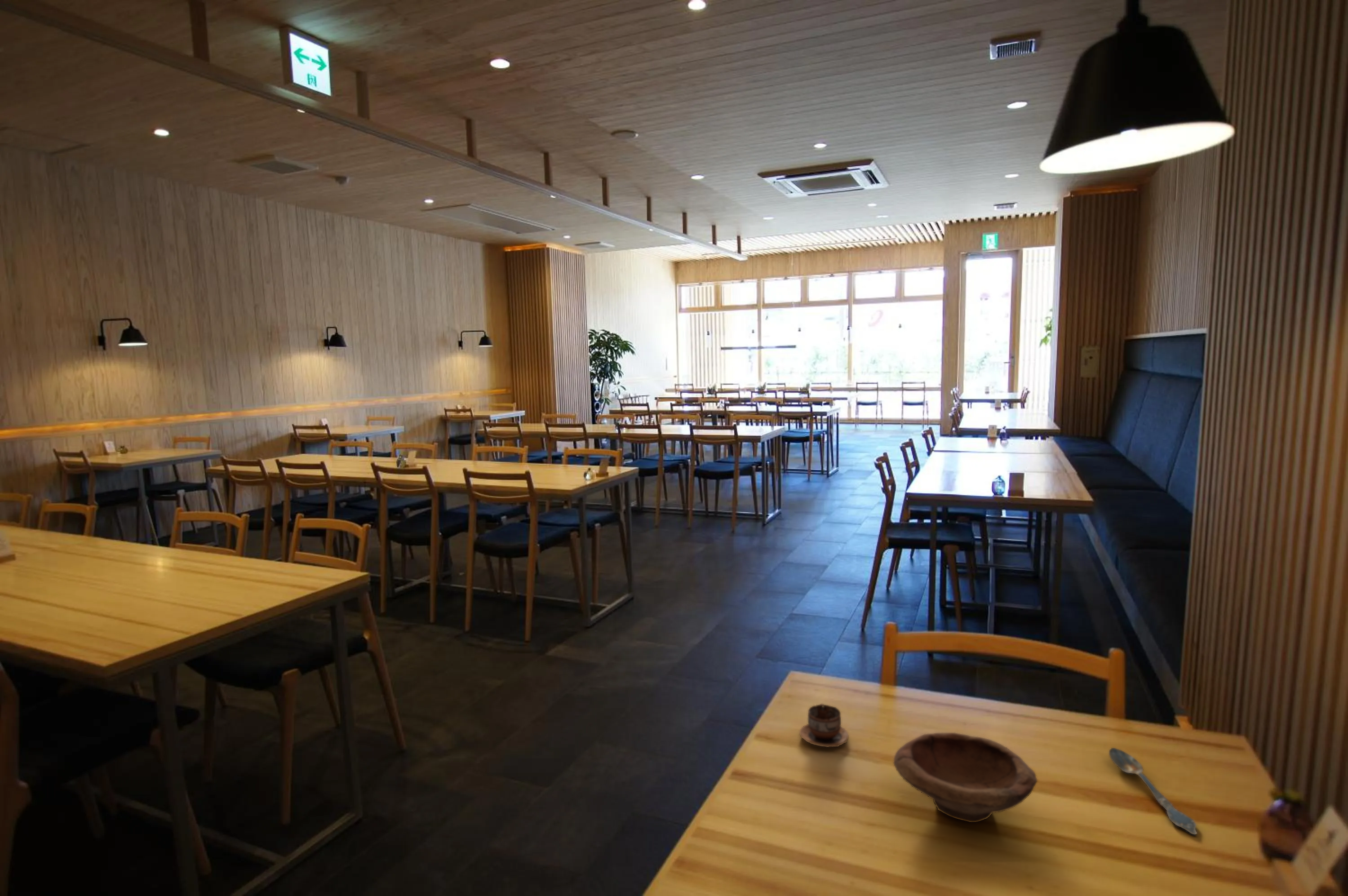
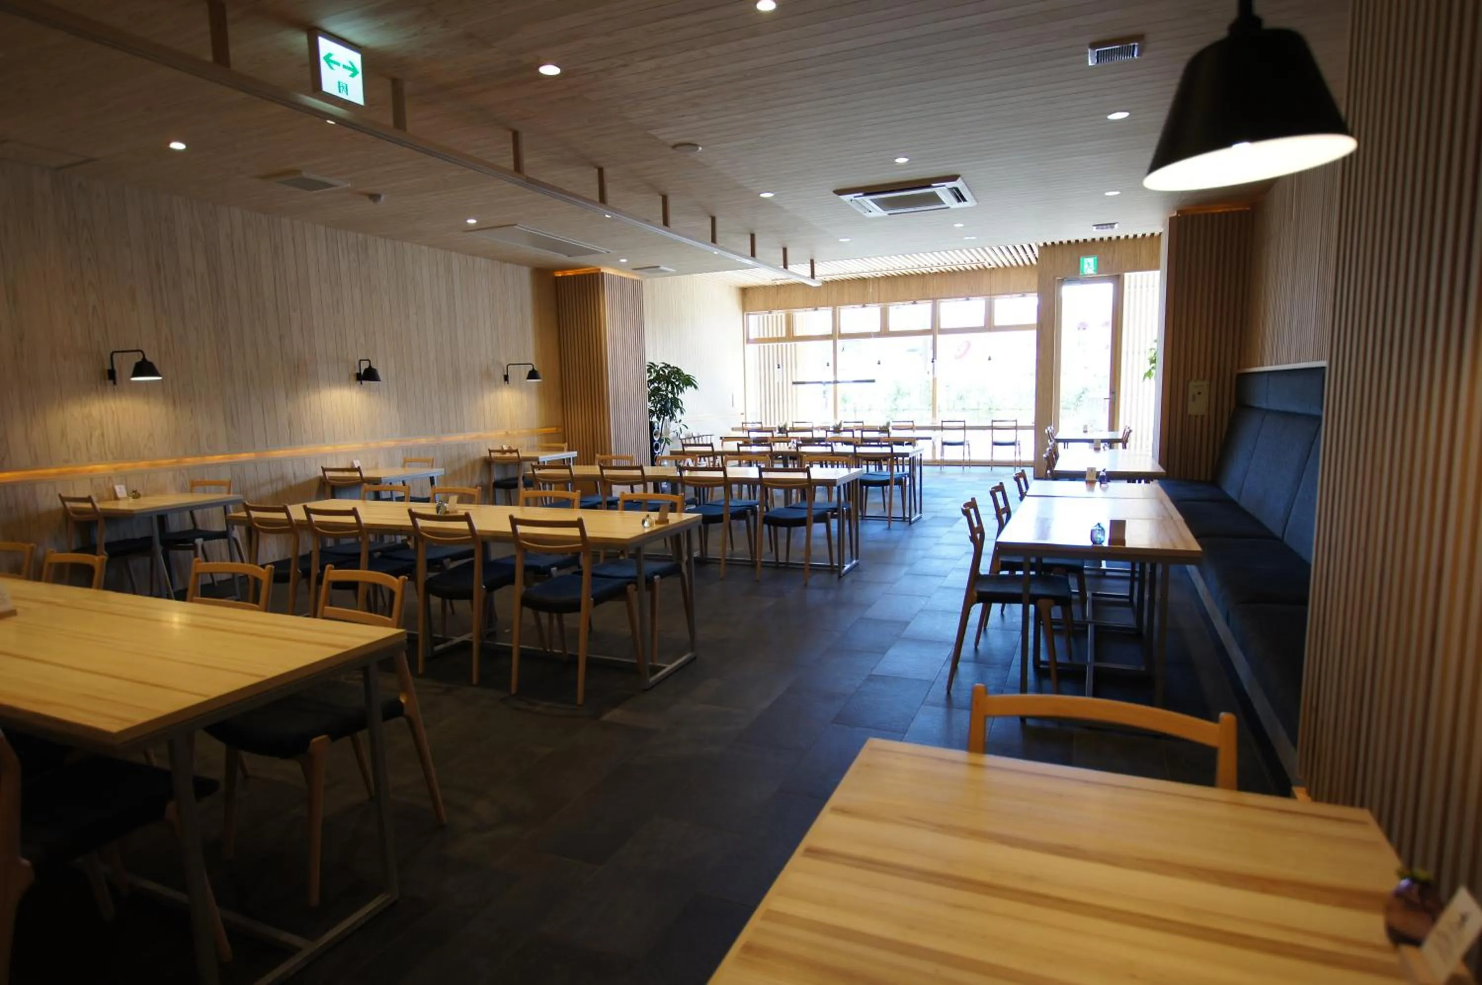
- cup (824, 723)
- spoon (1150, 787)
- bowl (962, 782)
